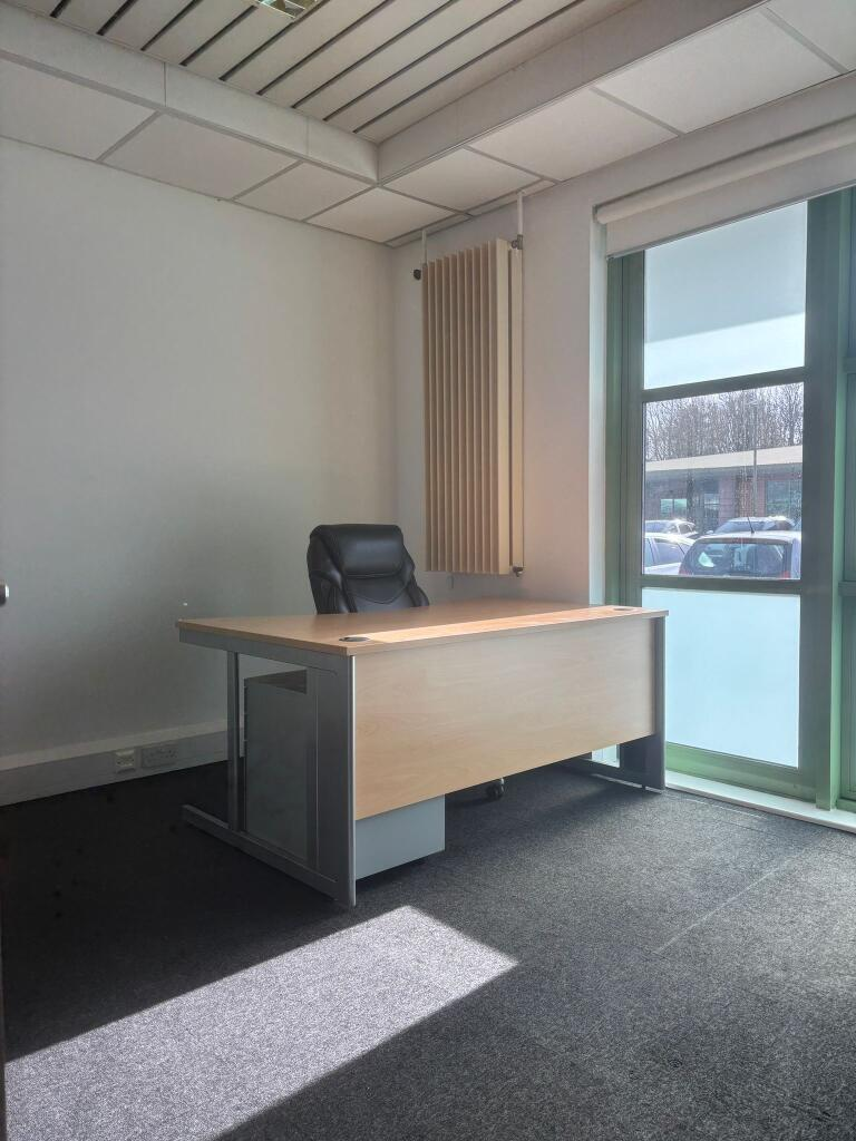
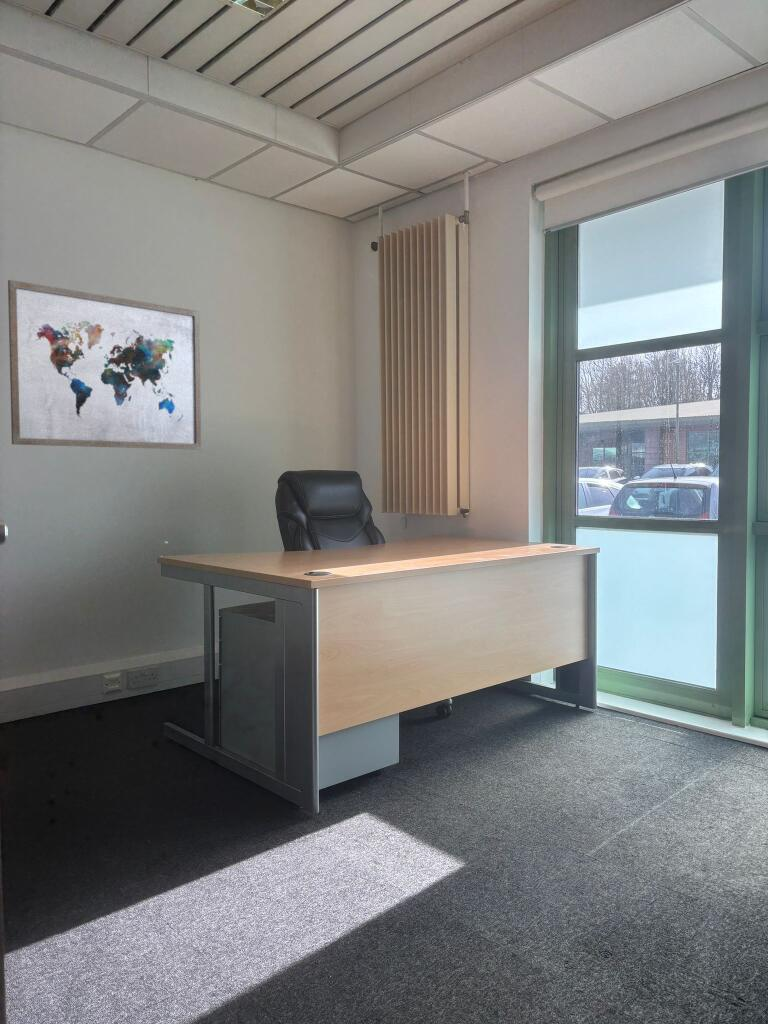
+ wall art (113, 372)
